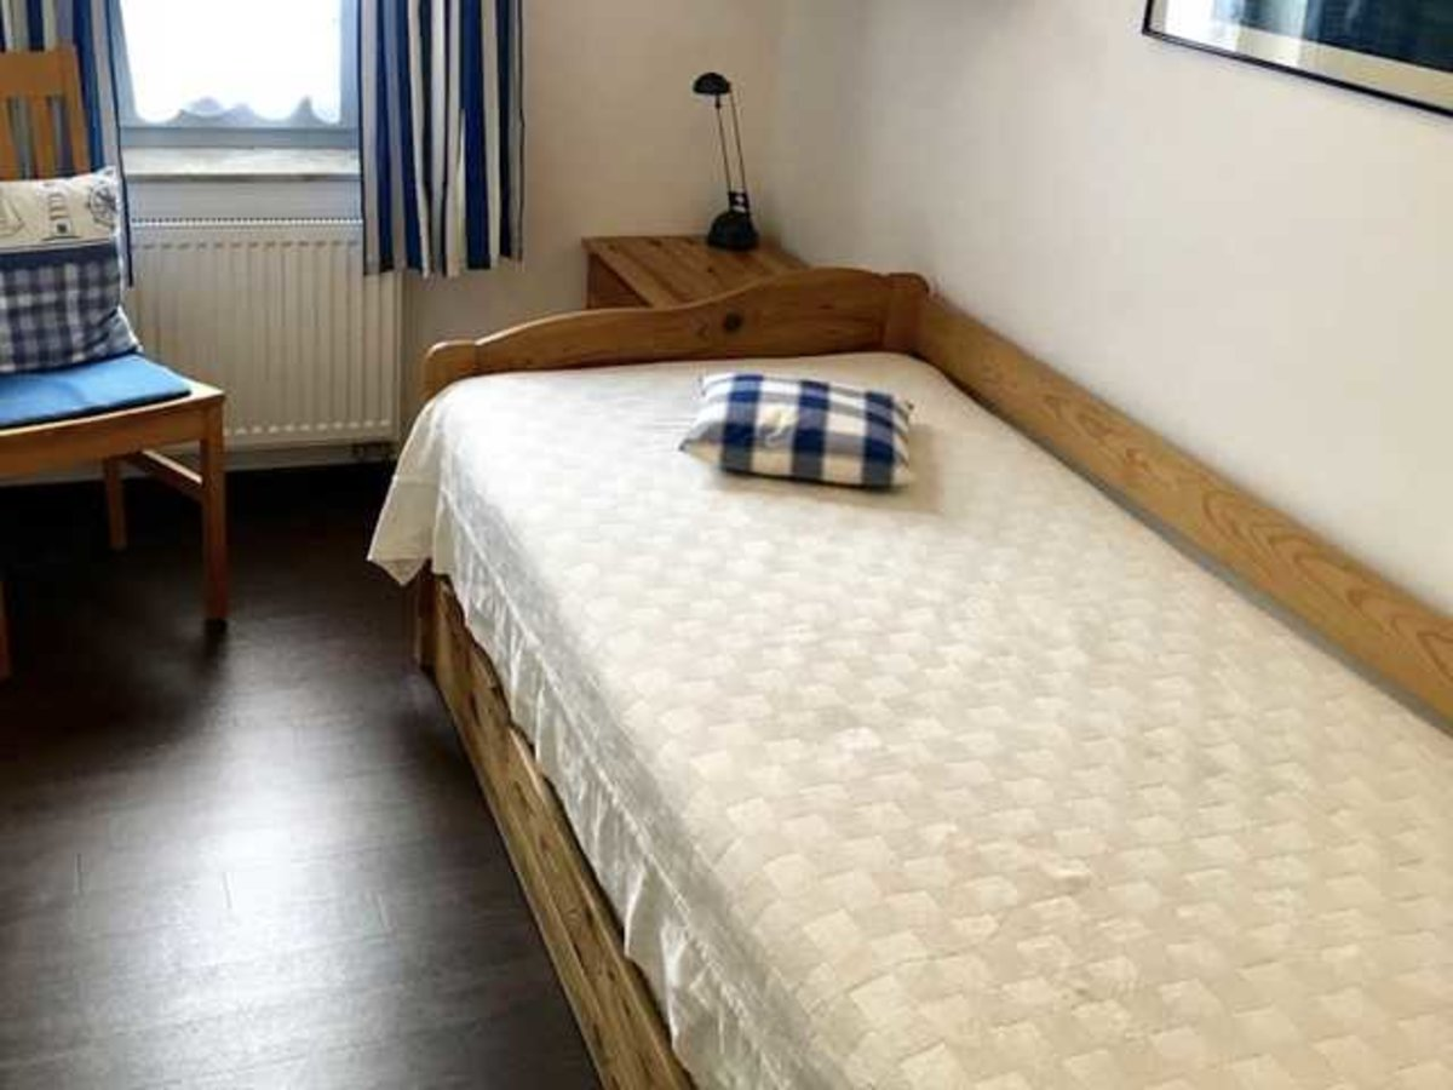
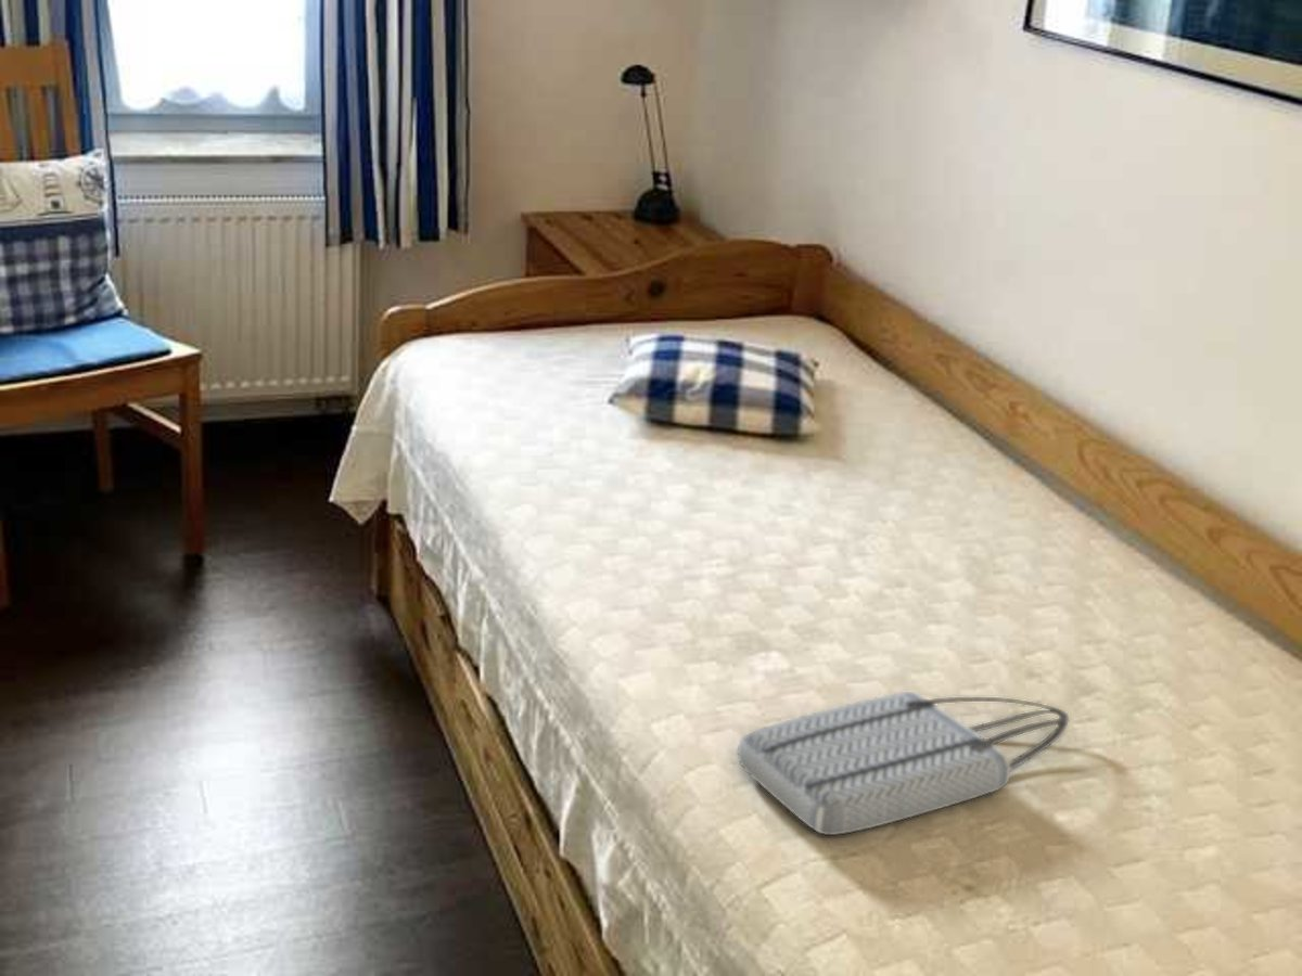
+ tote bag (923, 745)
